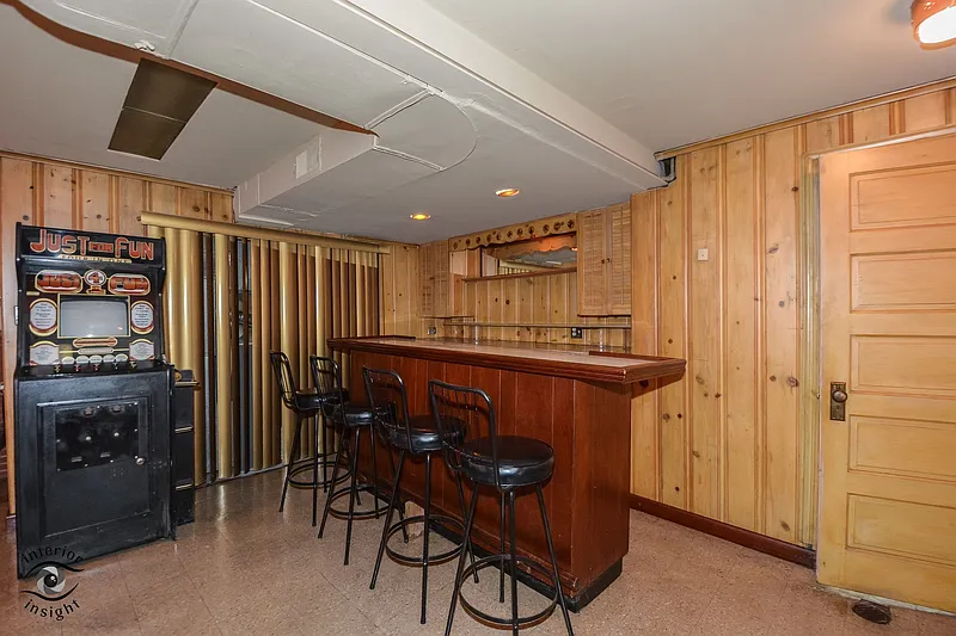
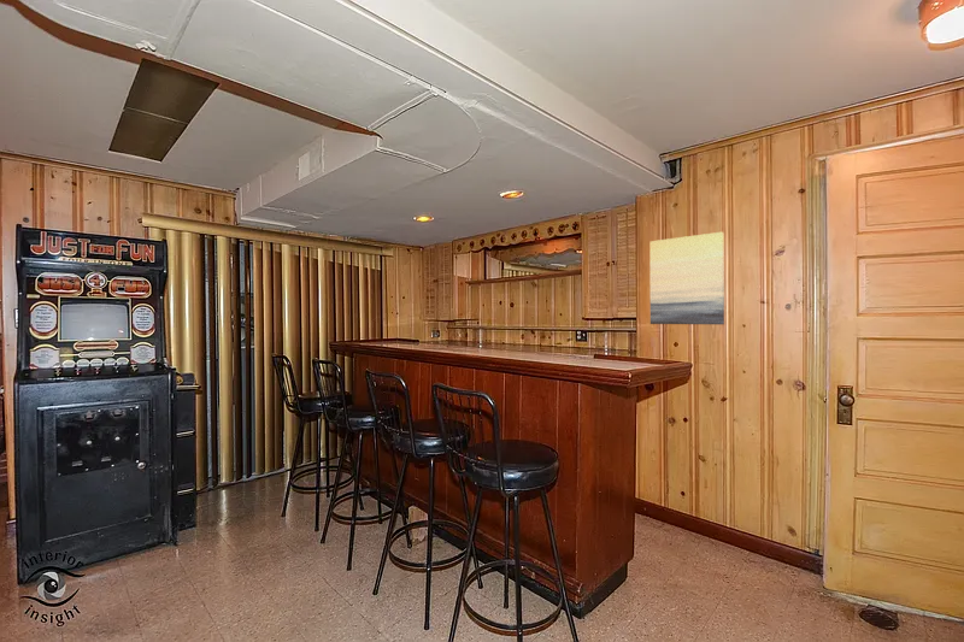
+ wall art (684, 281)
